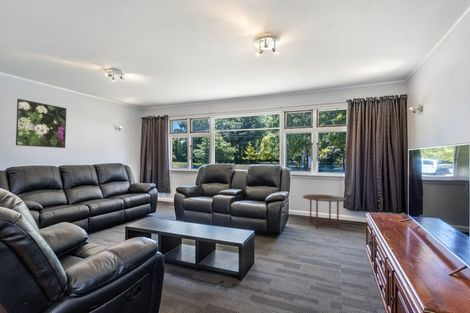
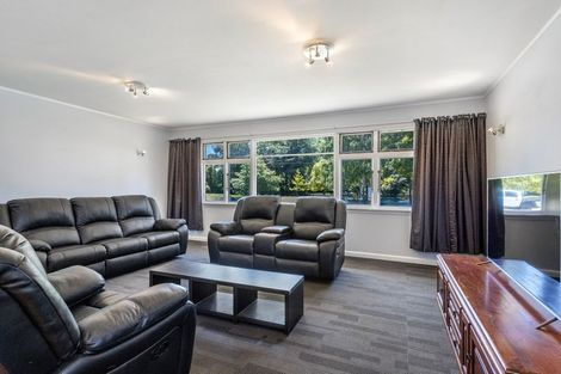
- side table (329, 211)
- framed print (43, 125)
